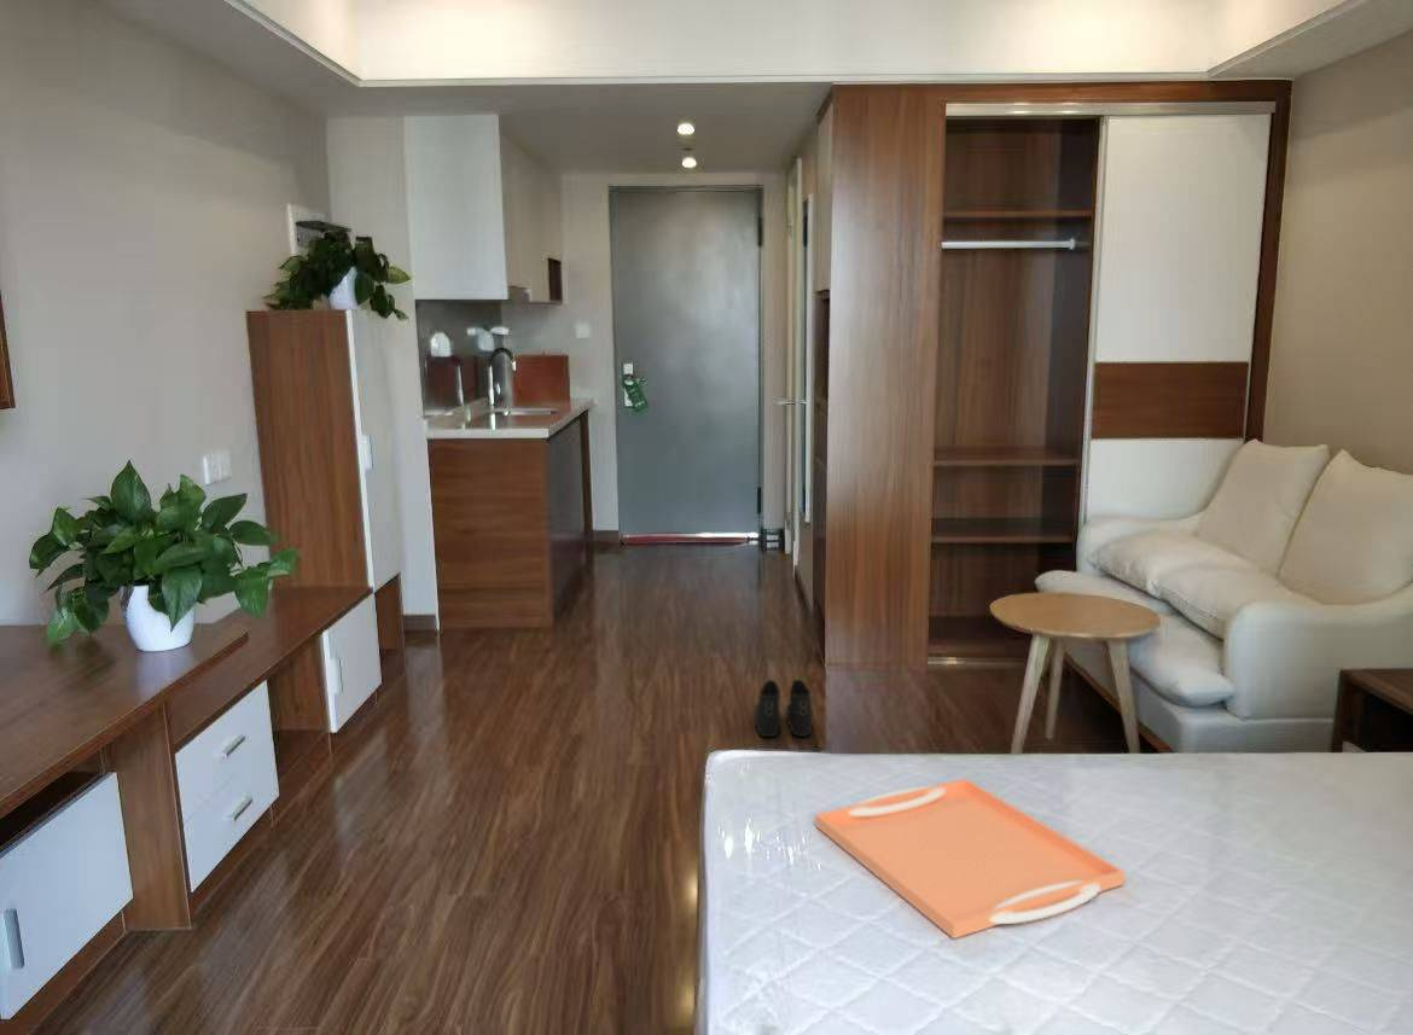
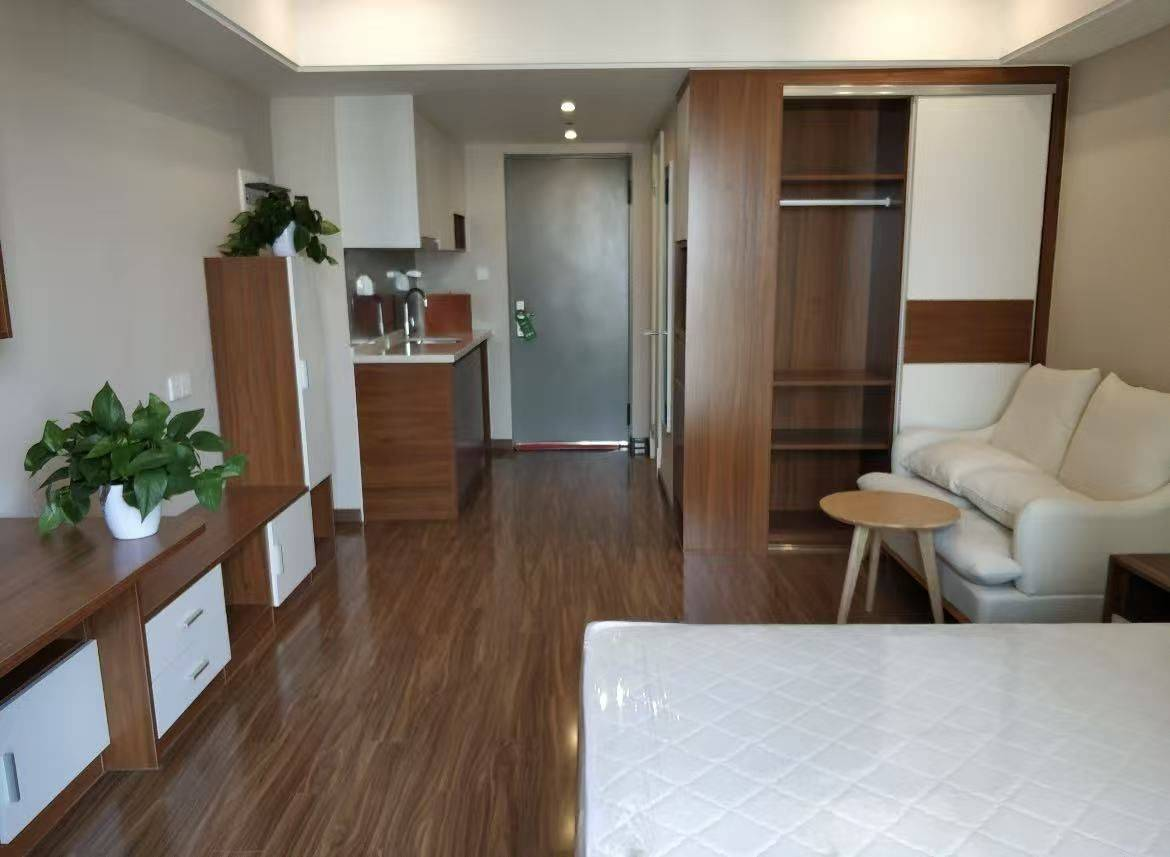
- serving tray (960, 847)
- boots (779, 698)
